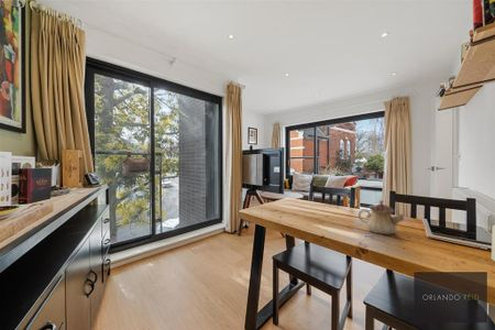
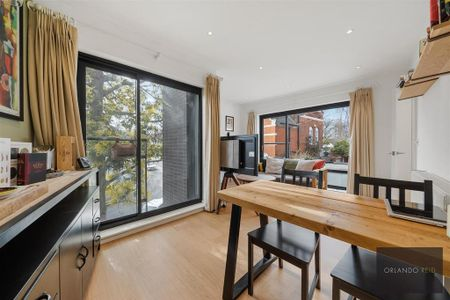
- teapot (378, 215)
